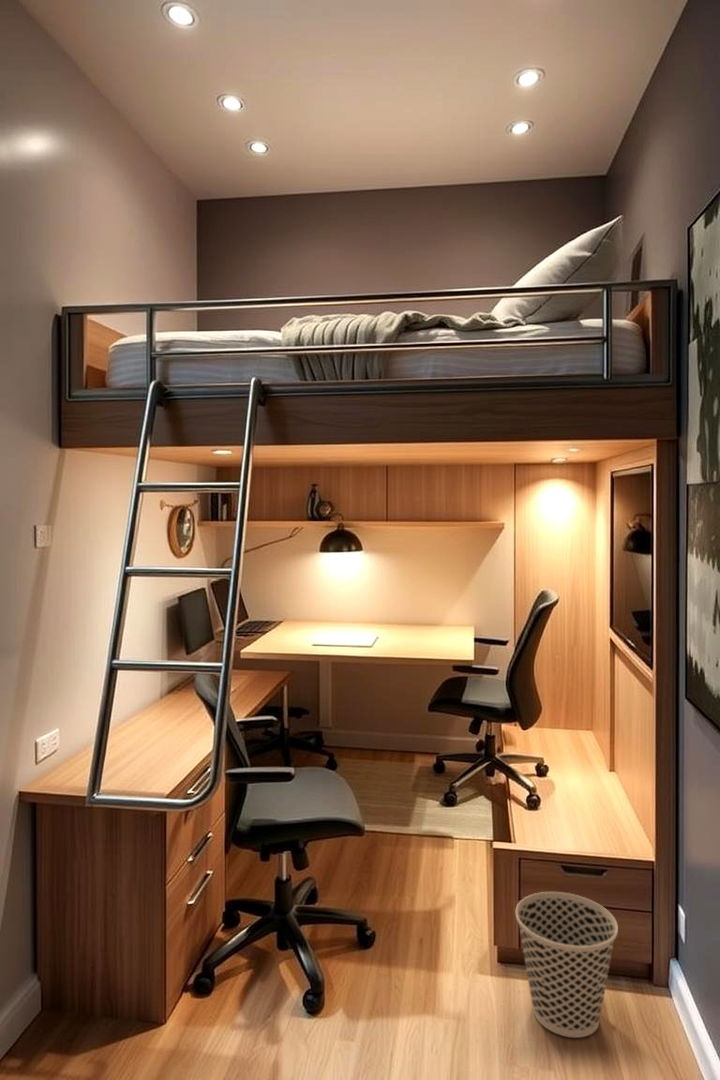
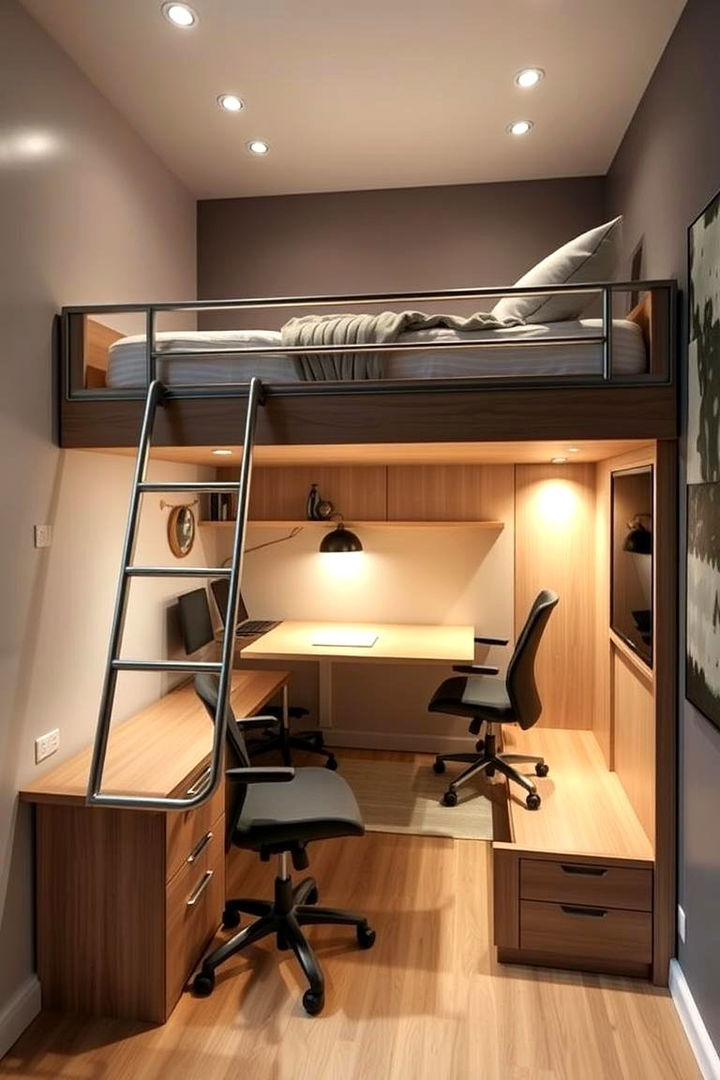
- wastebasket (565, 965)
